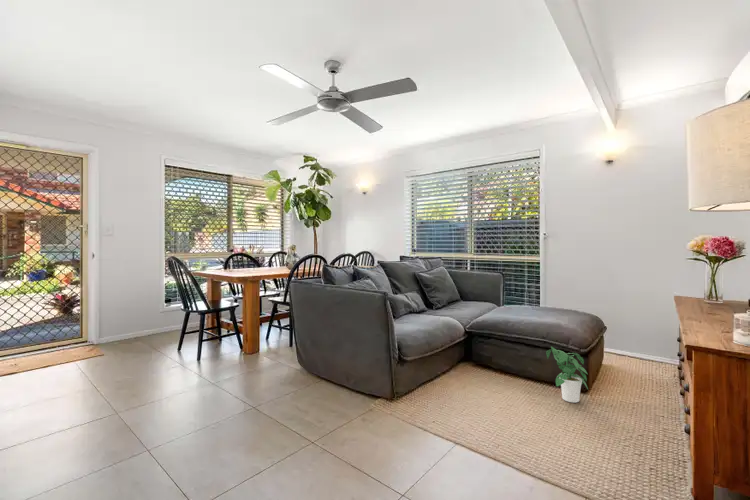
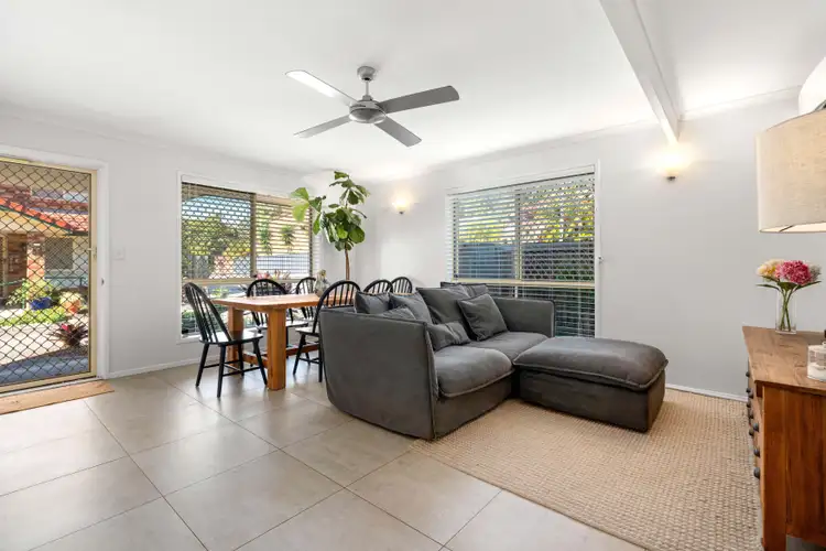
- potted plant (567, 374)
